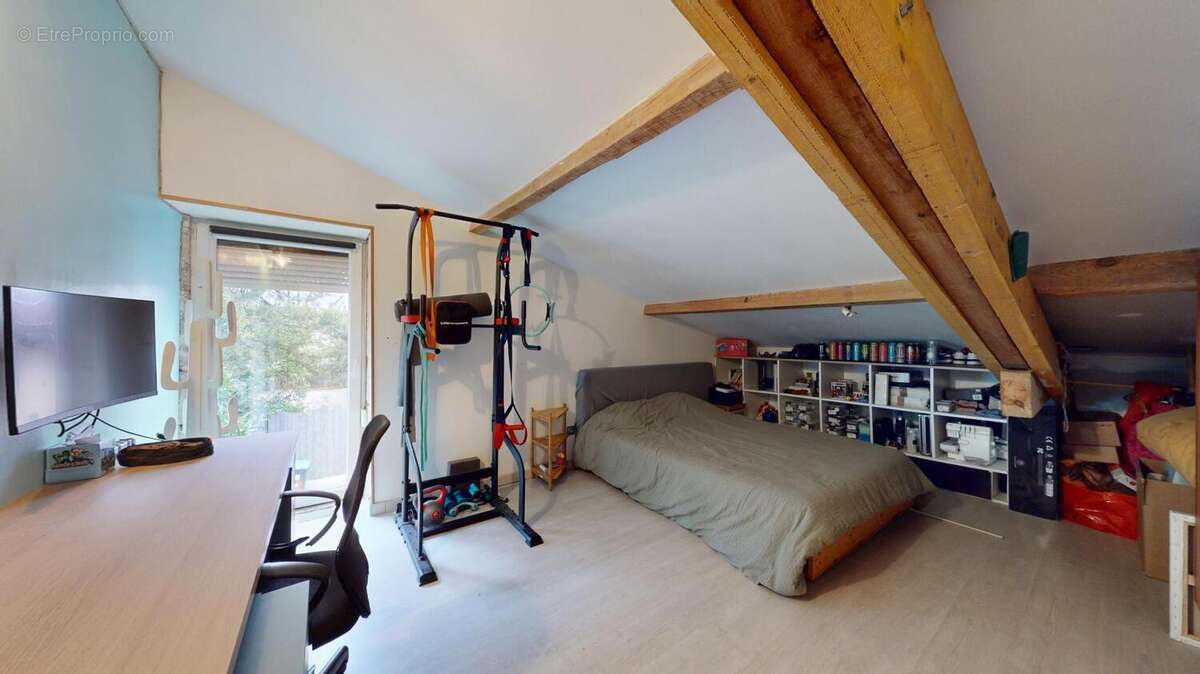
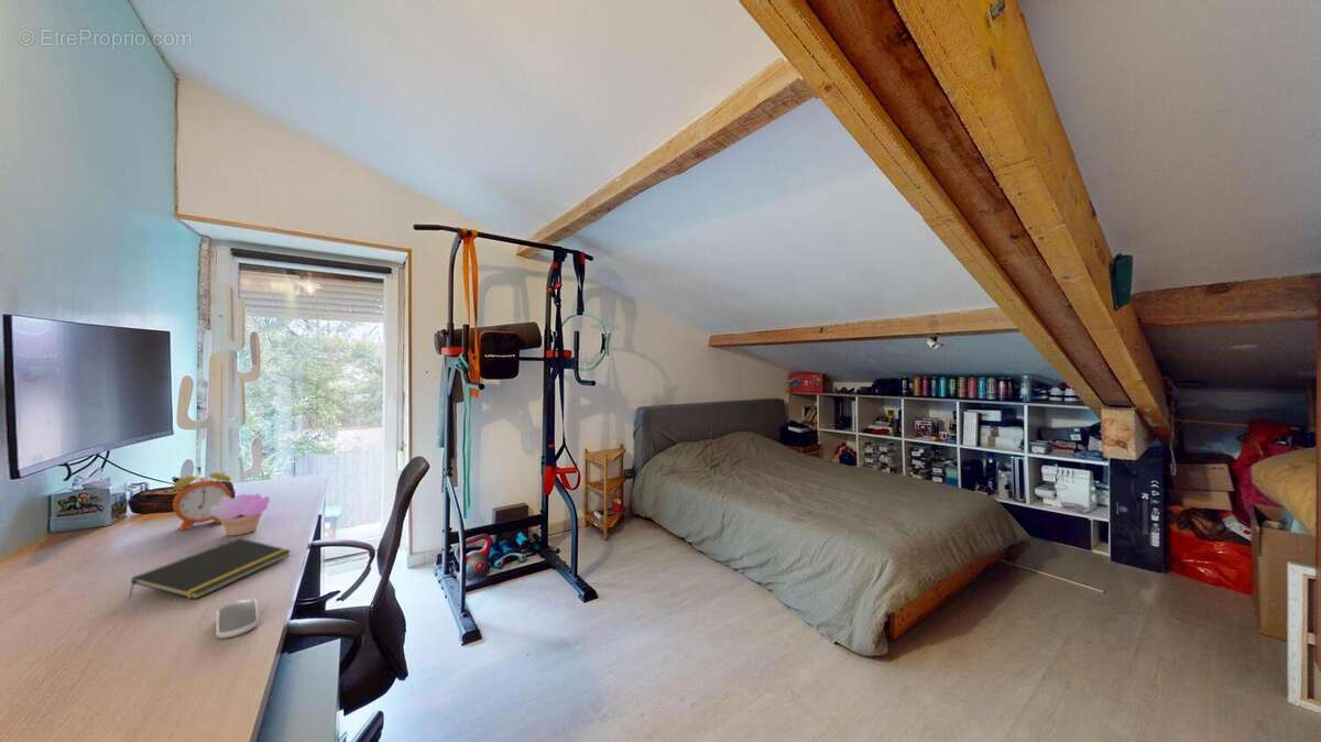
+ alarm clock (203, 494)
+ notepad (219, 565)
+ succulent plant (240, 513)
+ computer mouse (237, 613)
